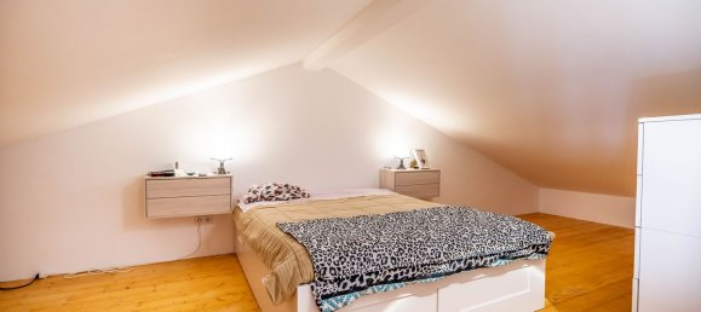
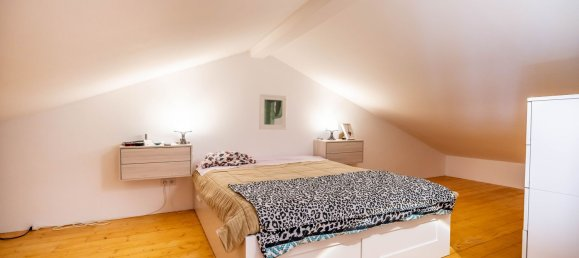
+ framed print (273, 112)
